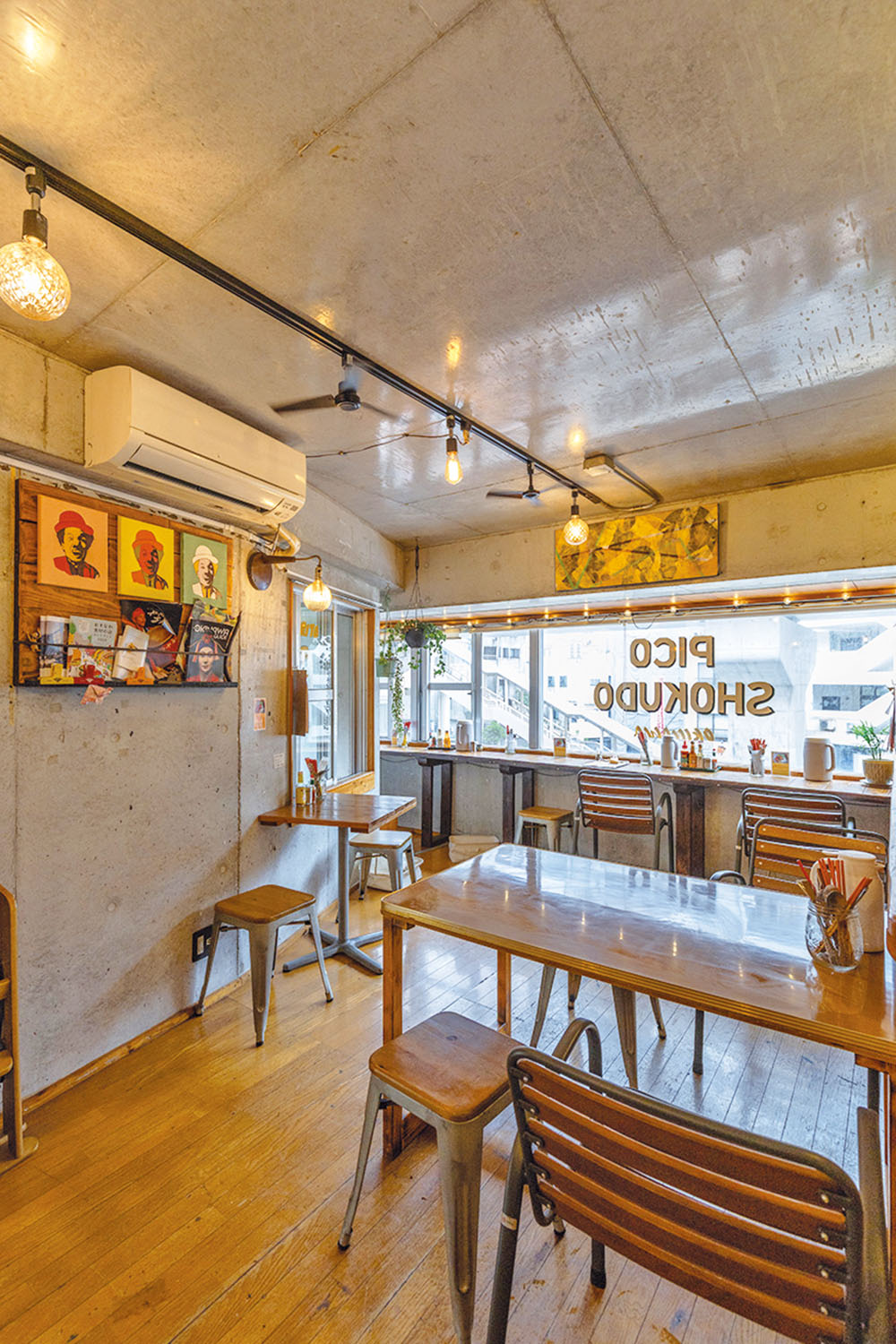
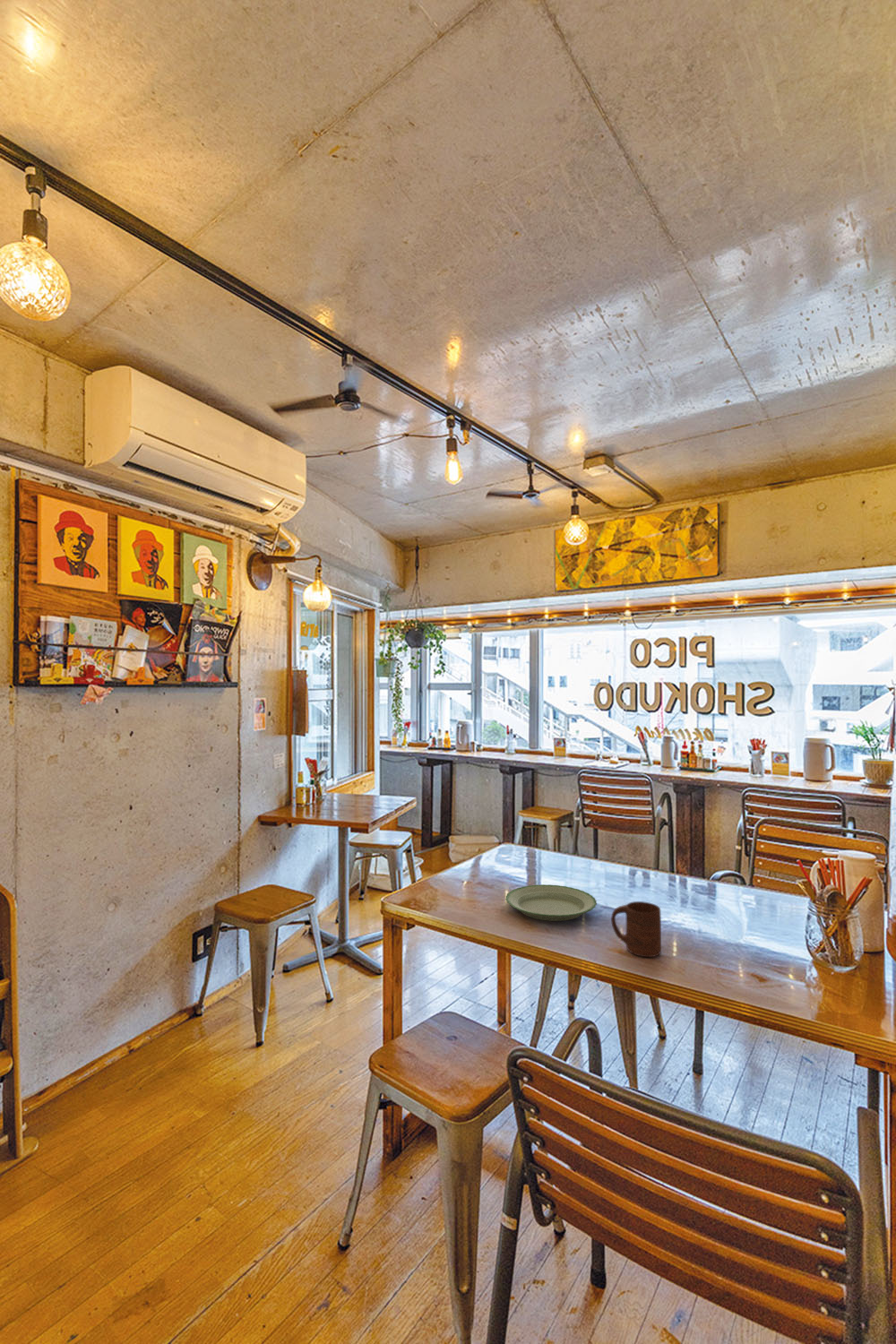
+ plate (550, 904)
+ cup (638, 928)
